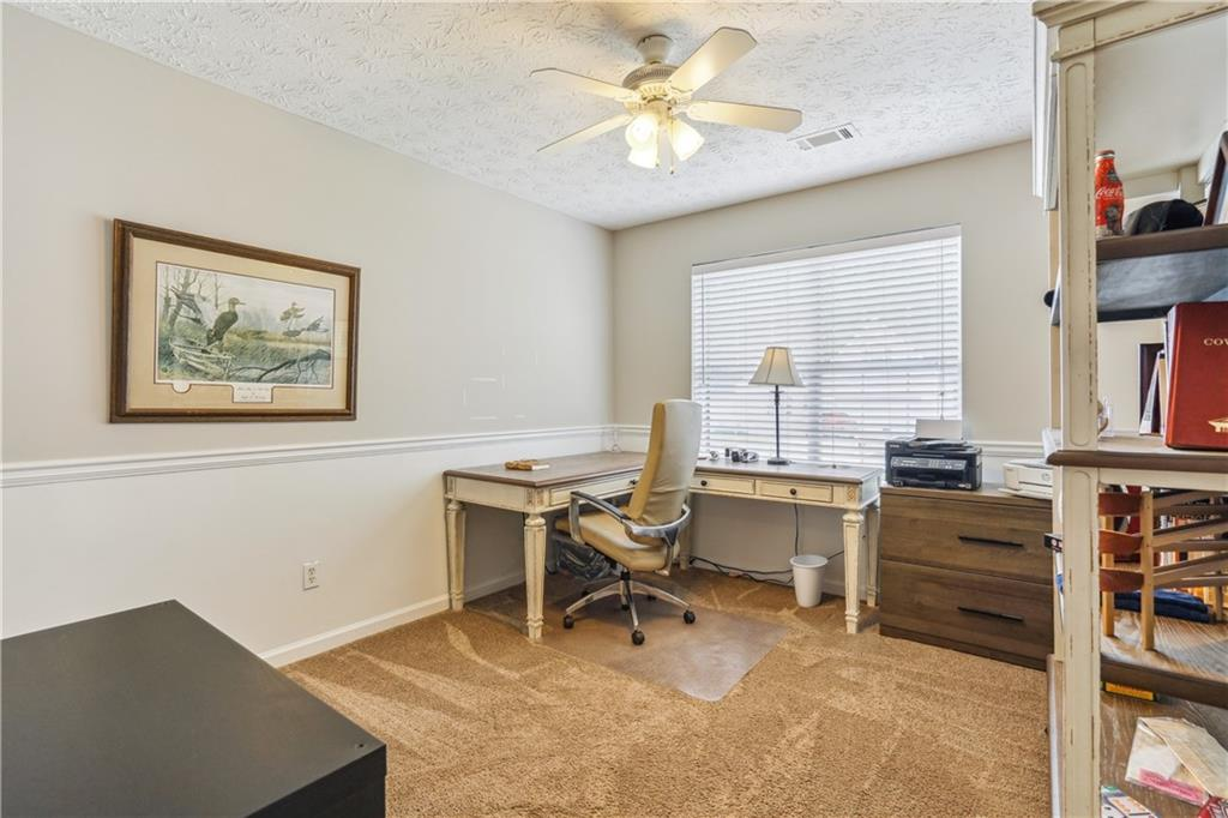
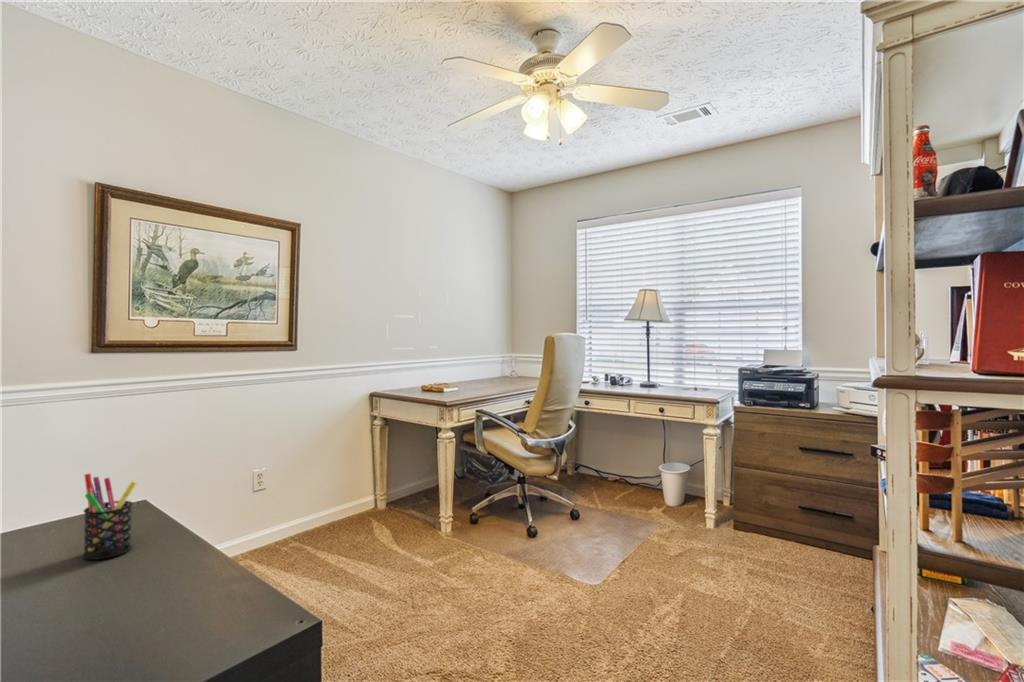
+ pen holder (103, 513)
